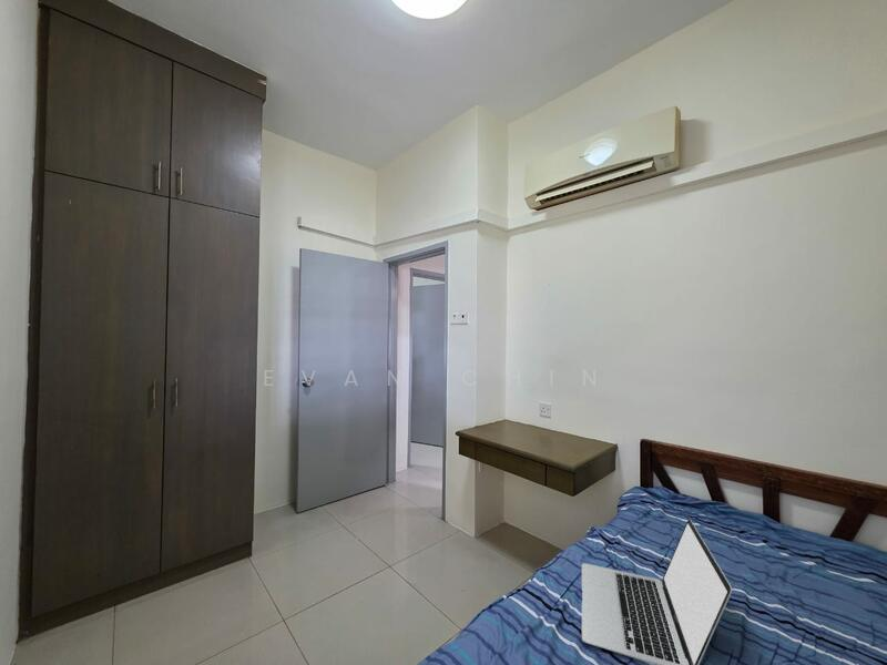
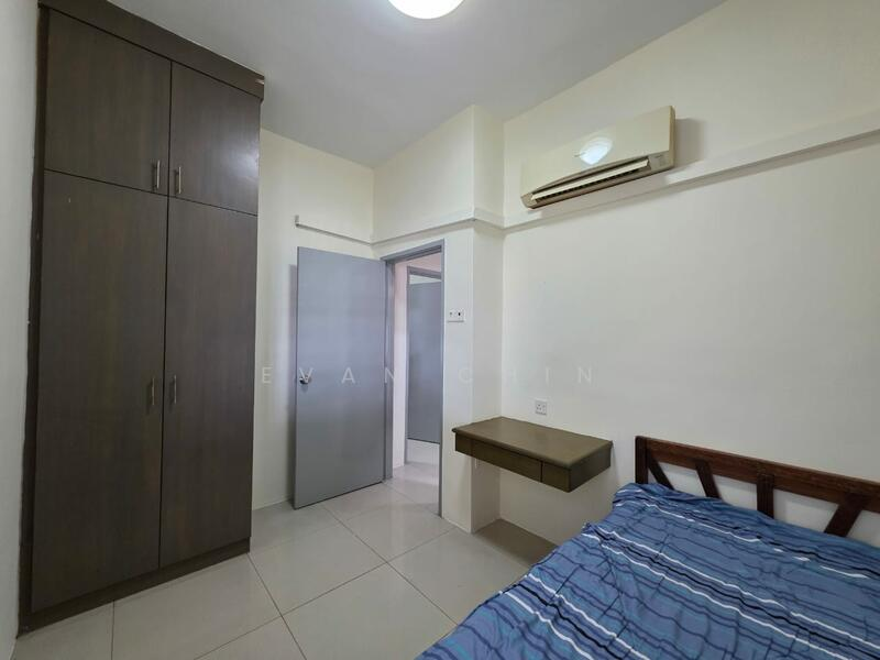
- laptop (641, 575)
